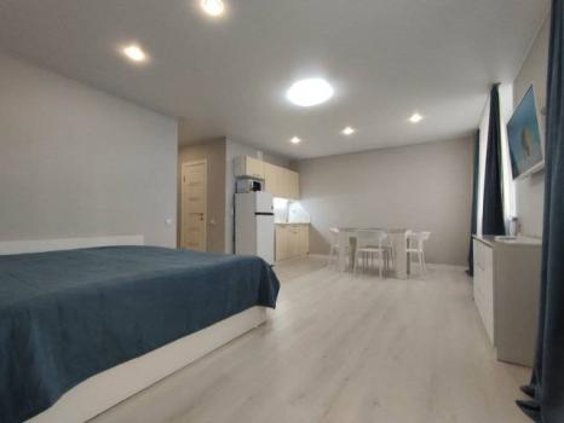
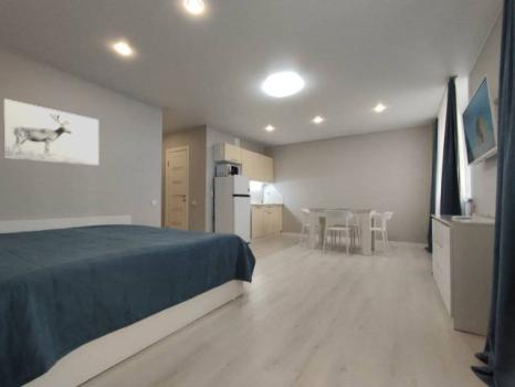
+ wall art (56, 136)
